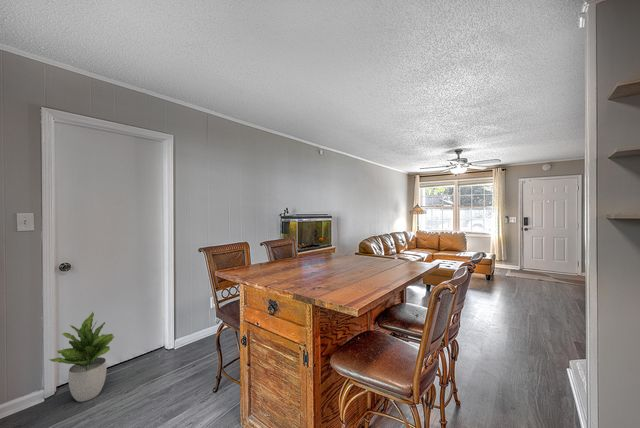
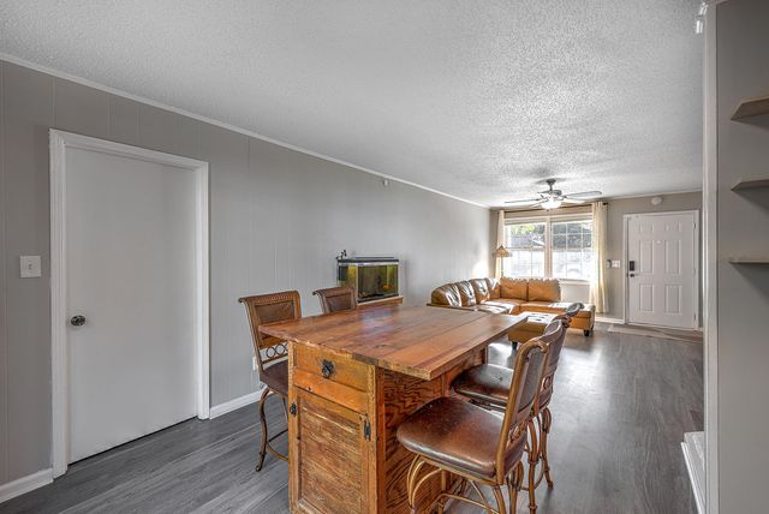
- potted plant (86, 356)
